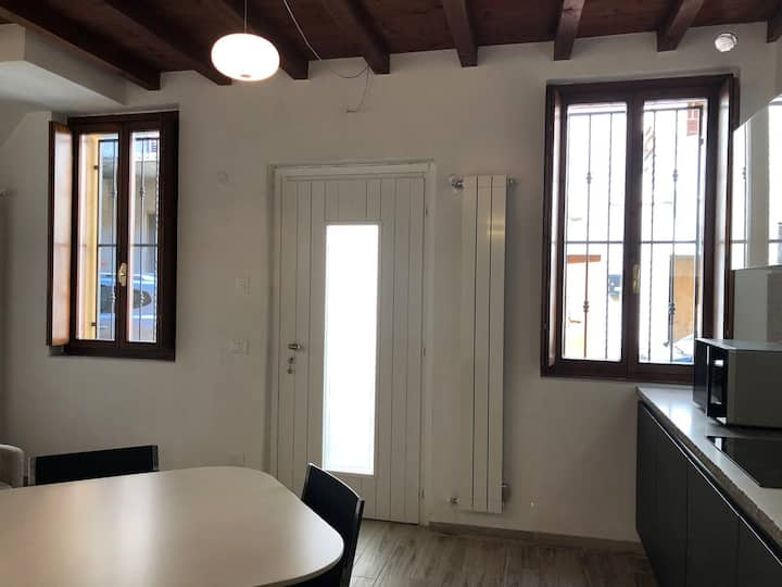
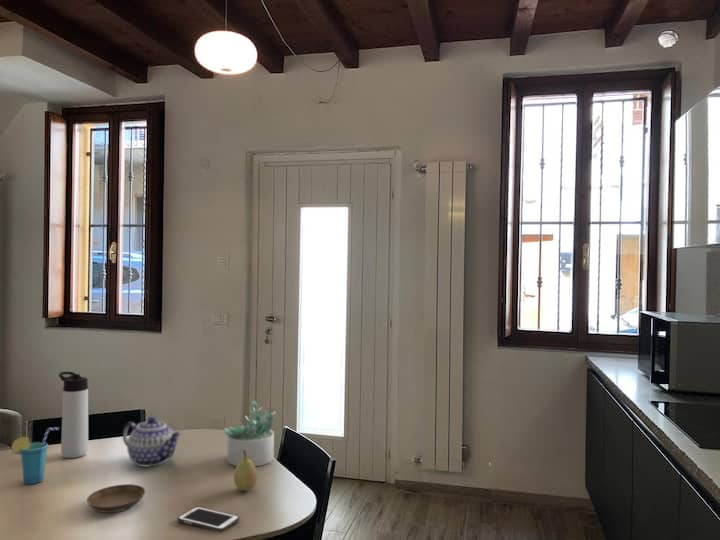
+ fruit (245, 469)
+ teapot (151, 439)
+ succulent plant (249, 429)
+ saucer (116, 499)
+ thermos bottle (72, 413)
+ cell phone (208, 518)
+ cup (36, 455)
